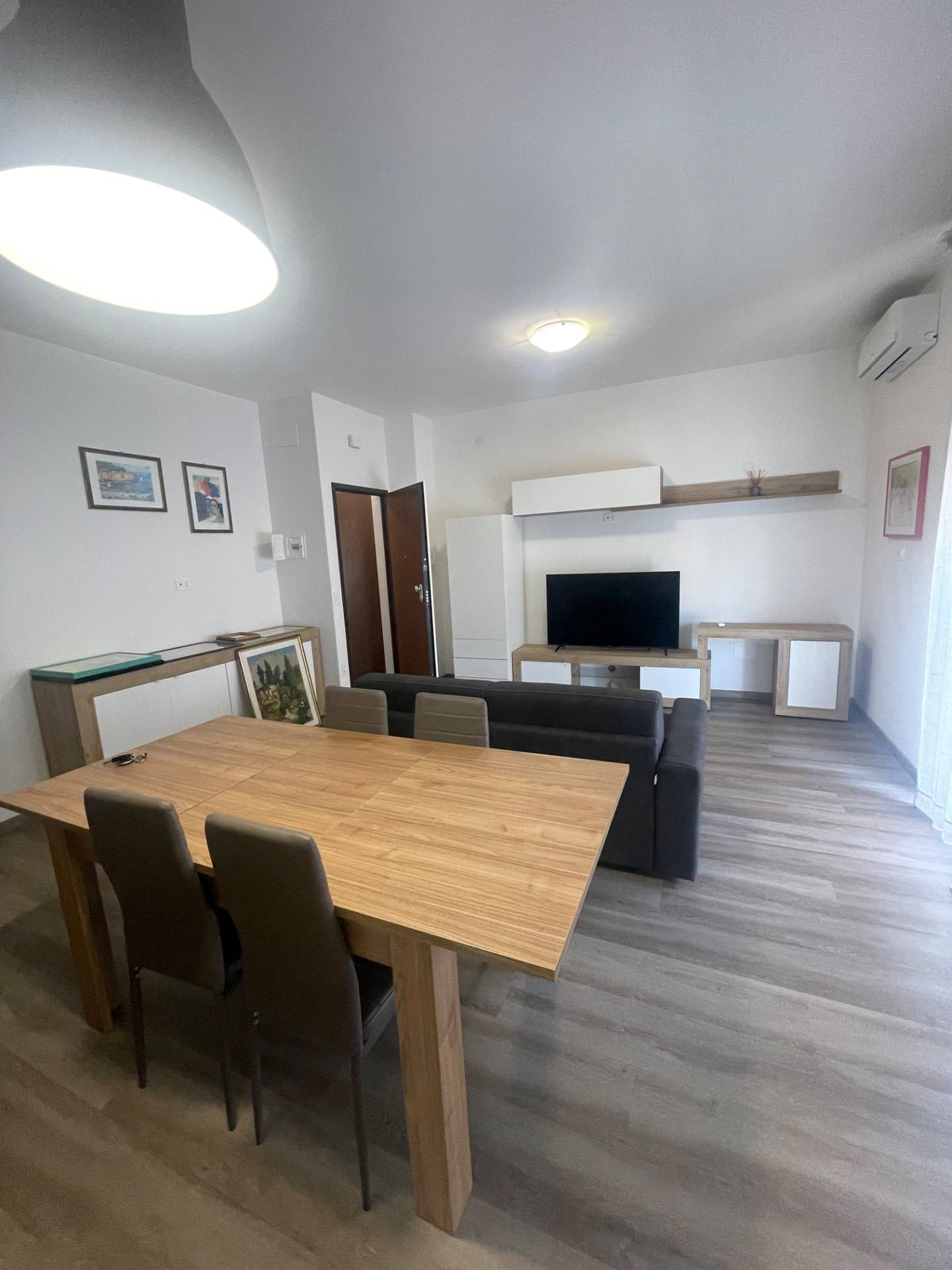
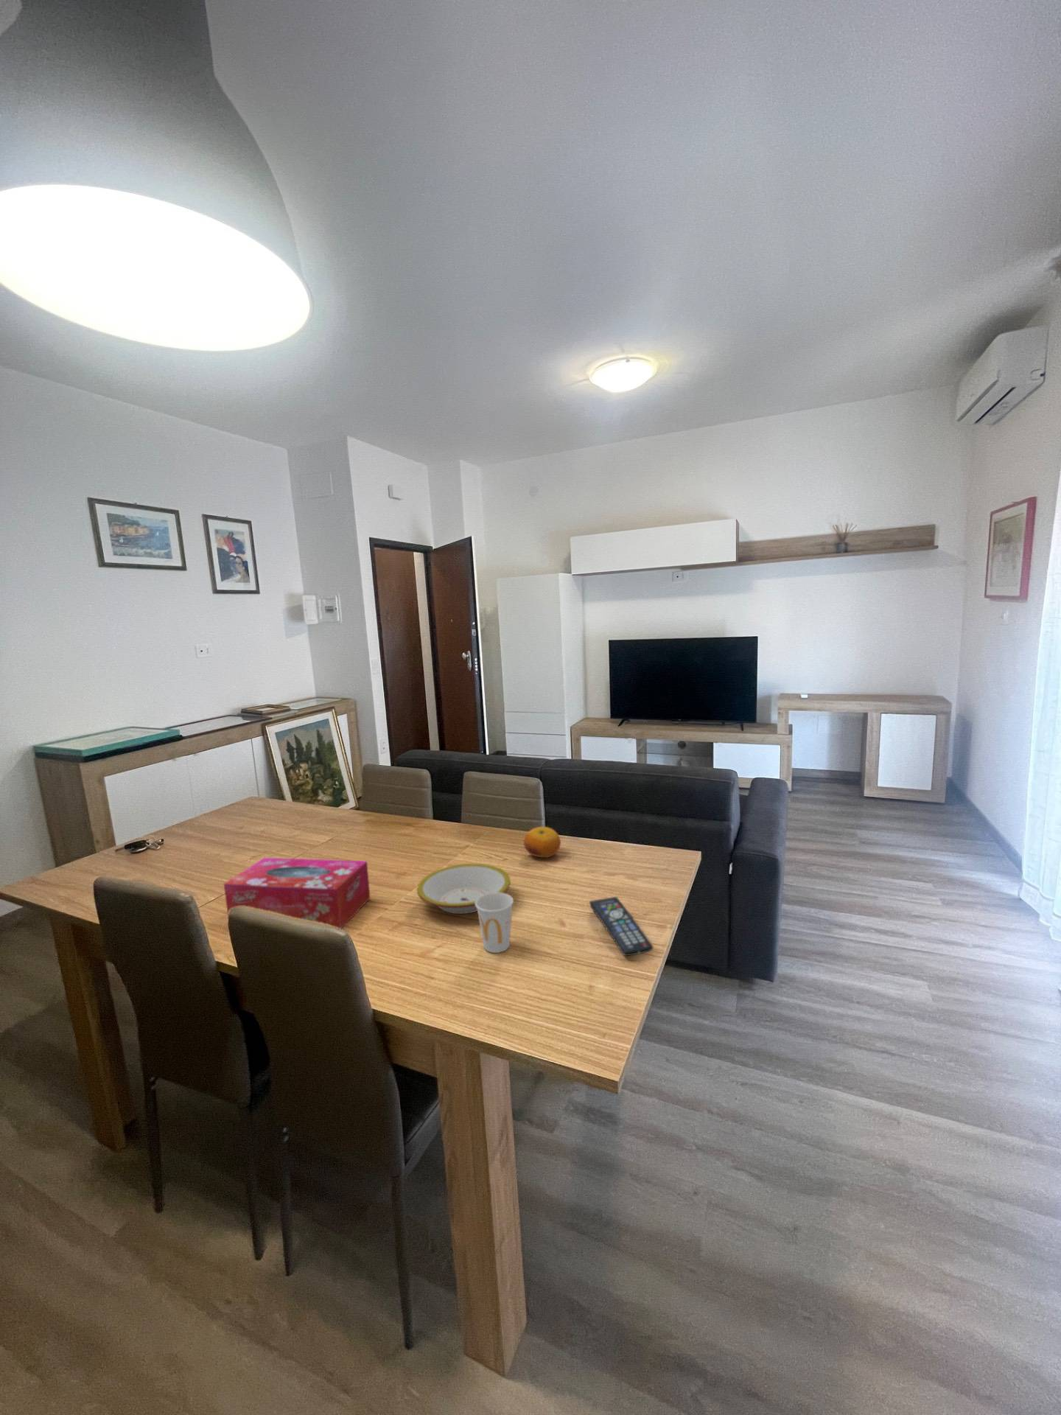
+ bowl (464, 891)
+ cup (495, 924)
+ tissue box (299, 891)
+ remote control (619, 923)
+ fruit (542, 841)
